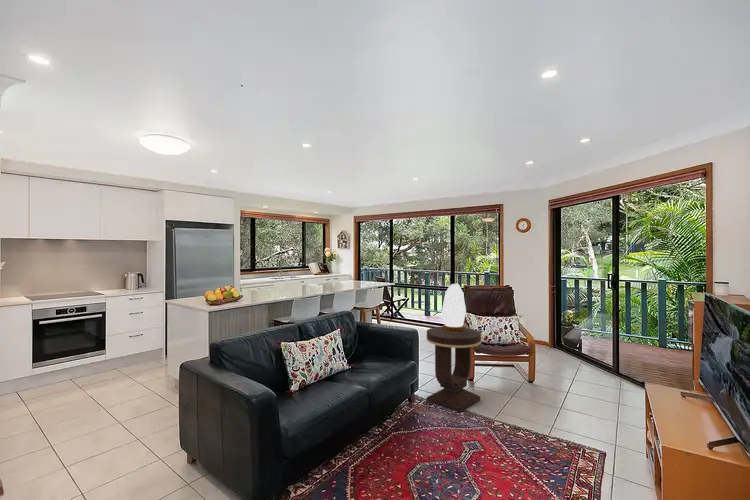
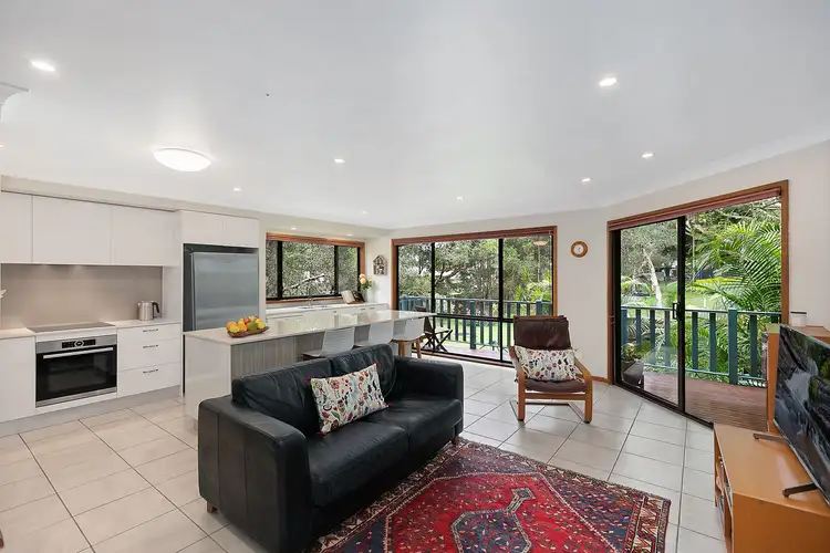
- side table (454, 367)
- table lamp (453, 306)
